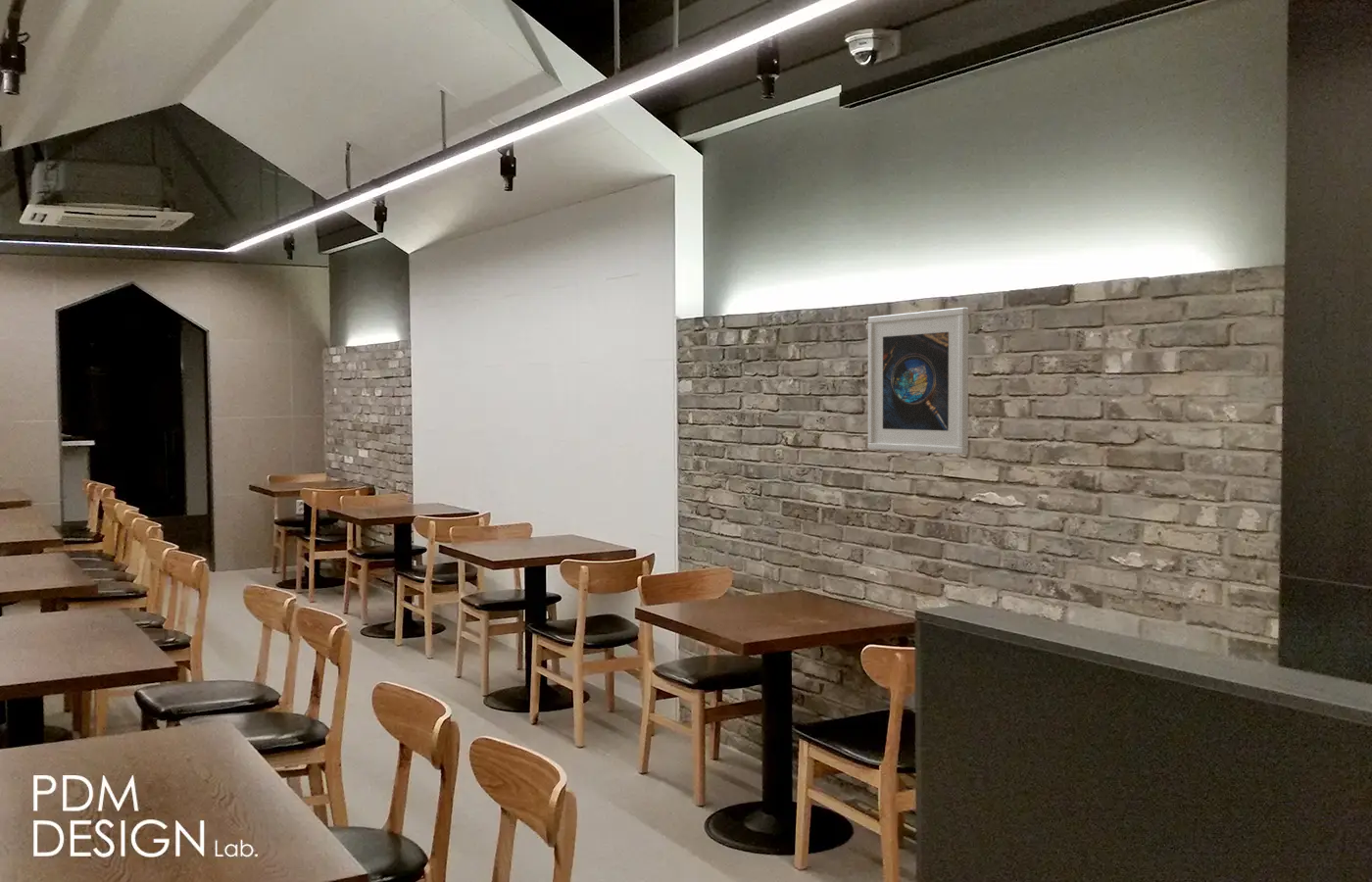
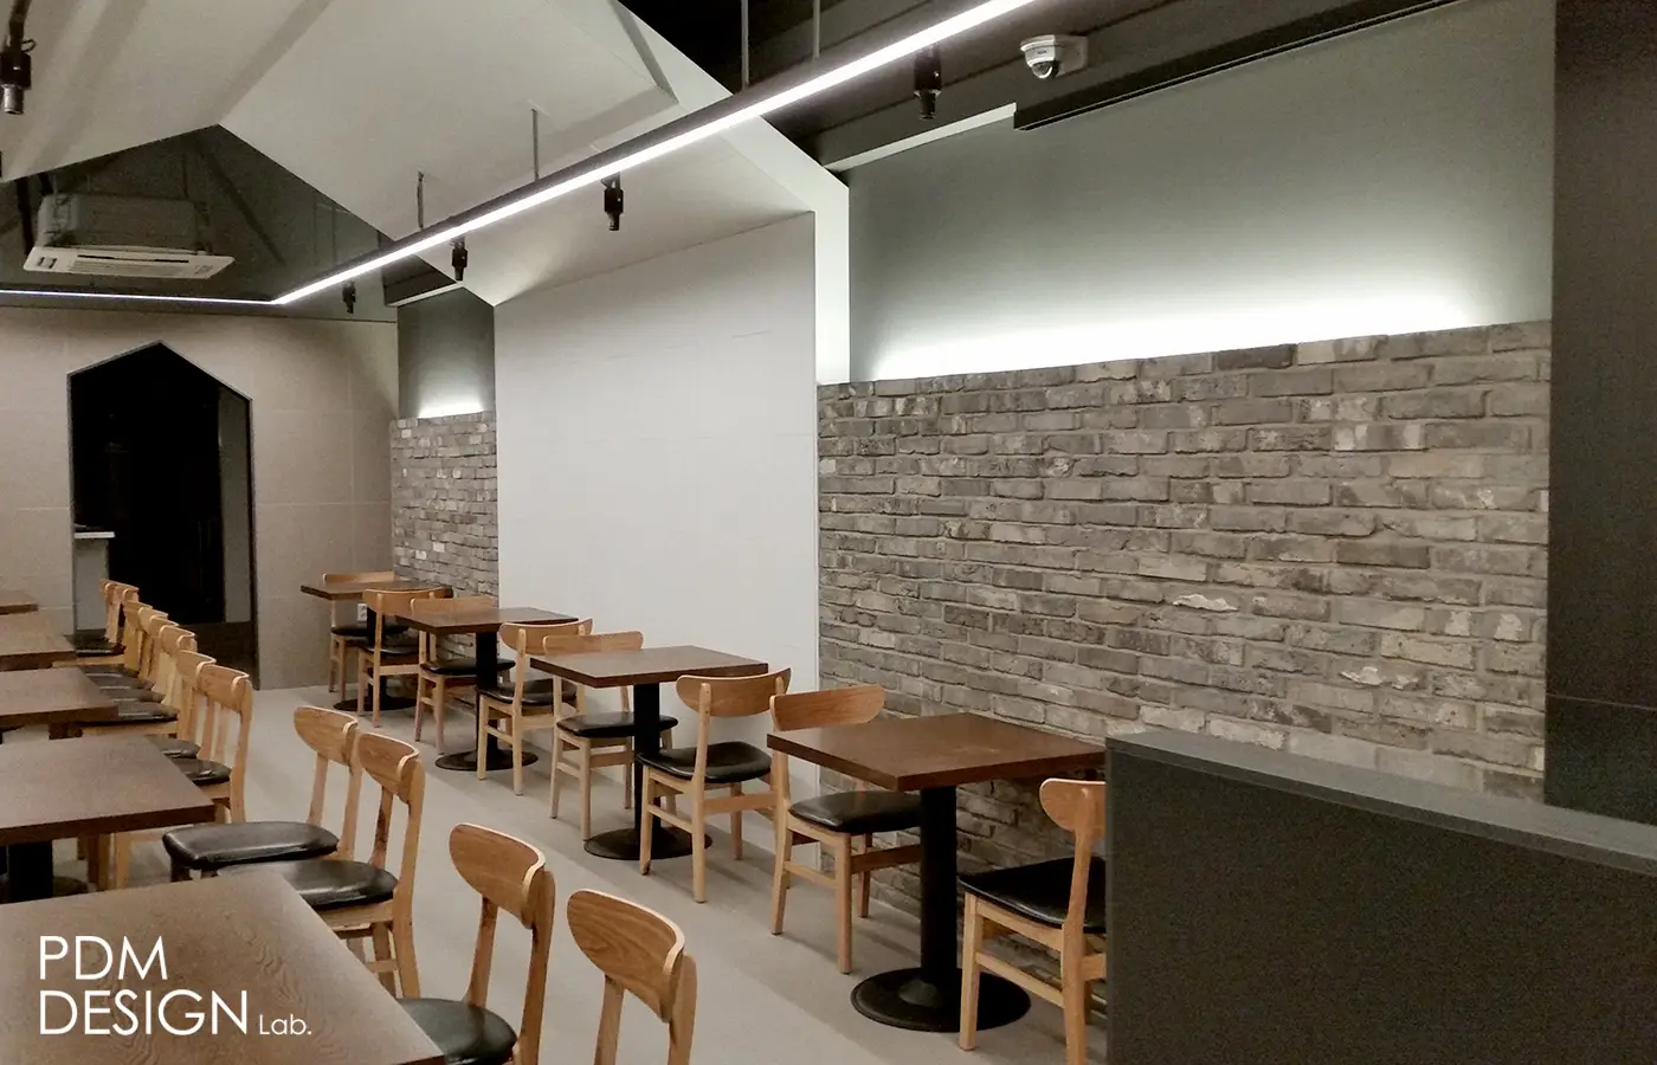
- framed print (915, 381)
